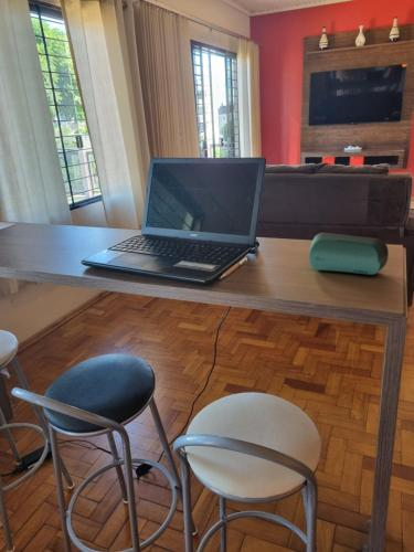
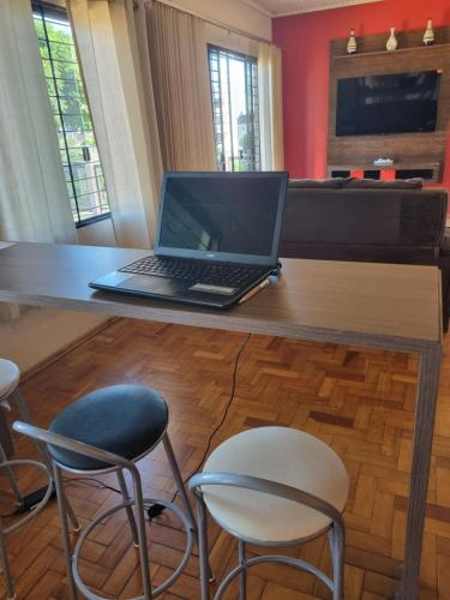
- speaker (344, 255)
